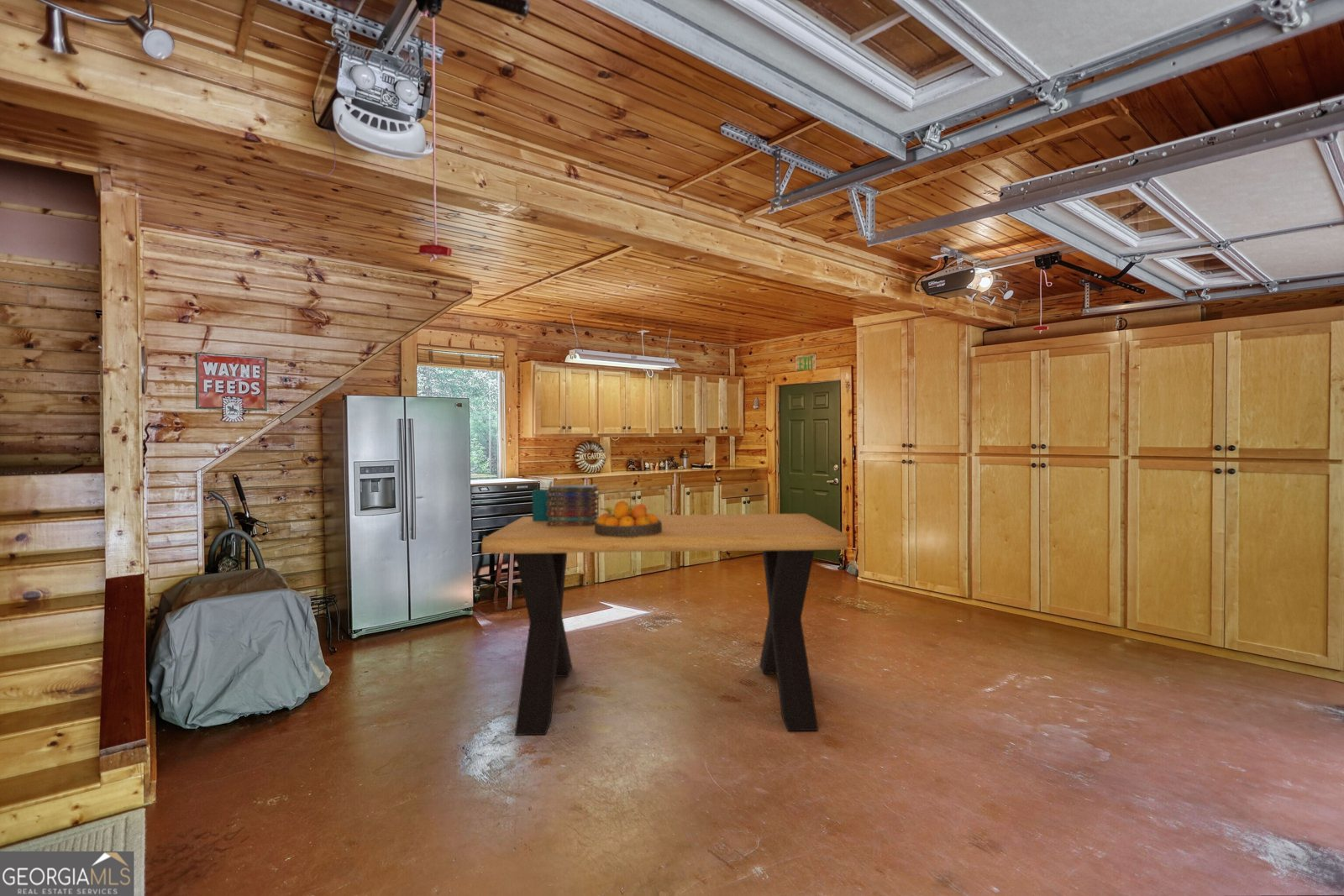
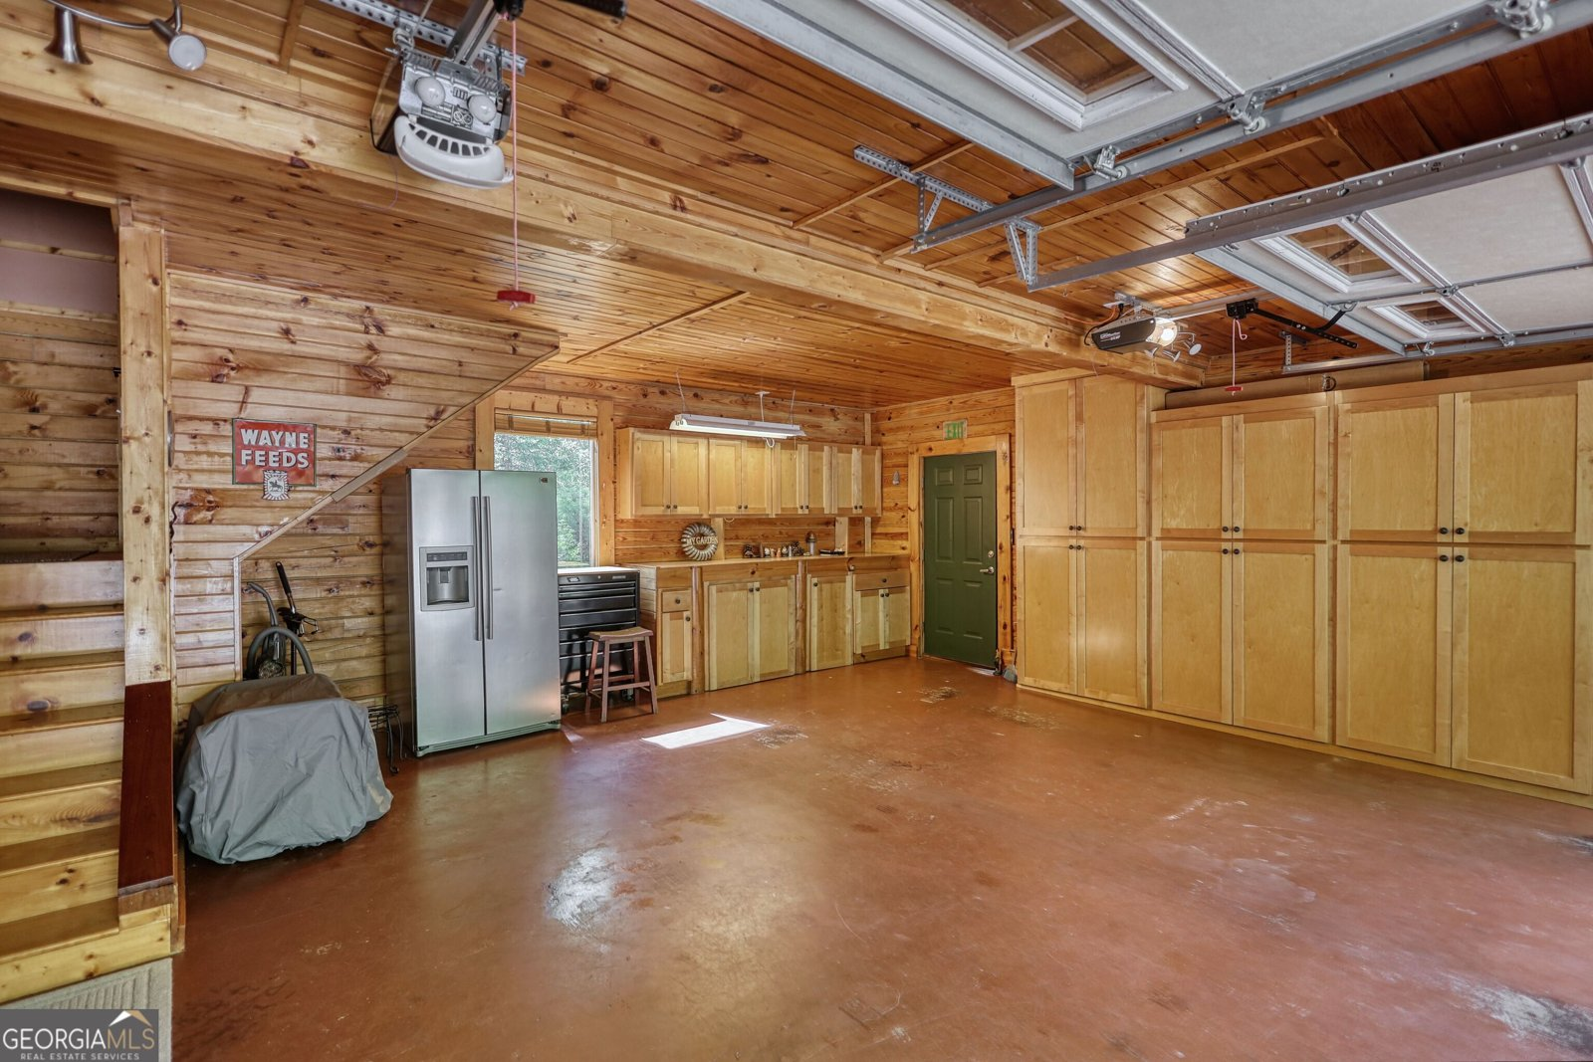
- fruit bowl (627, 516)
- dining table (665, 551)
- book stack (574, 504)
